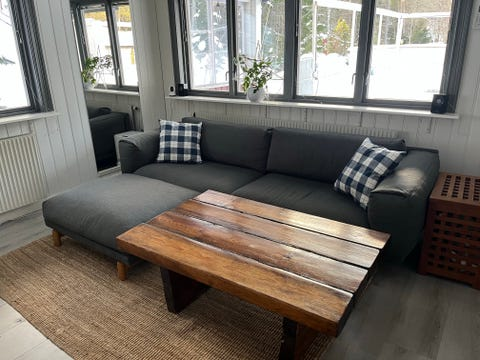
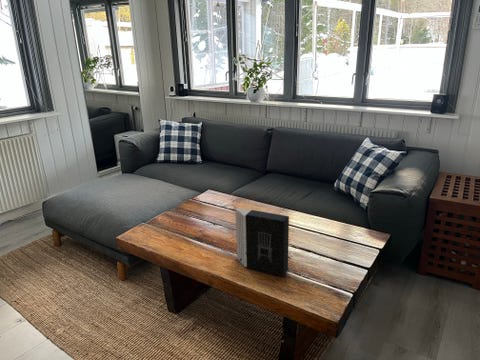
+ book (259, 241)
